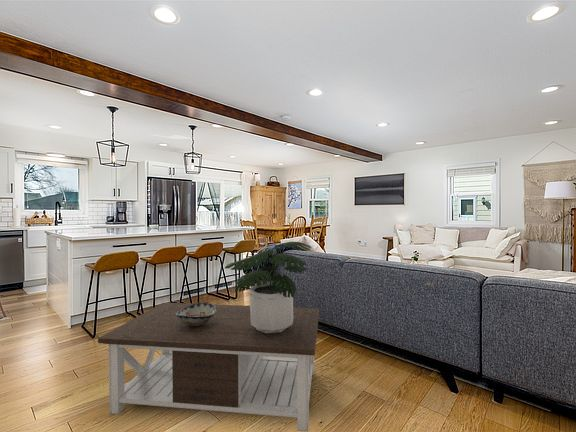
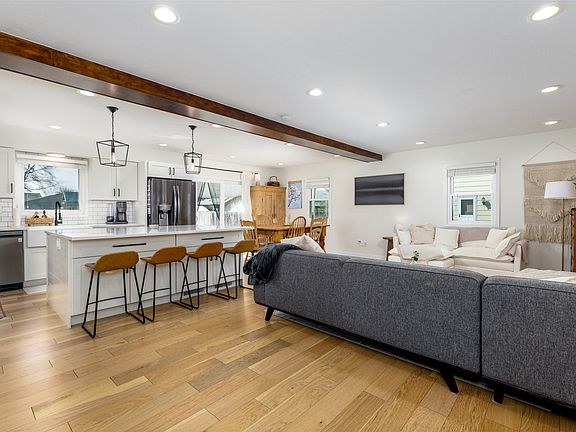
- decorative bowl (196, 315)
- coffee table (223, 355)
- potted plant (269, 286)
